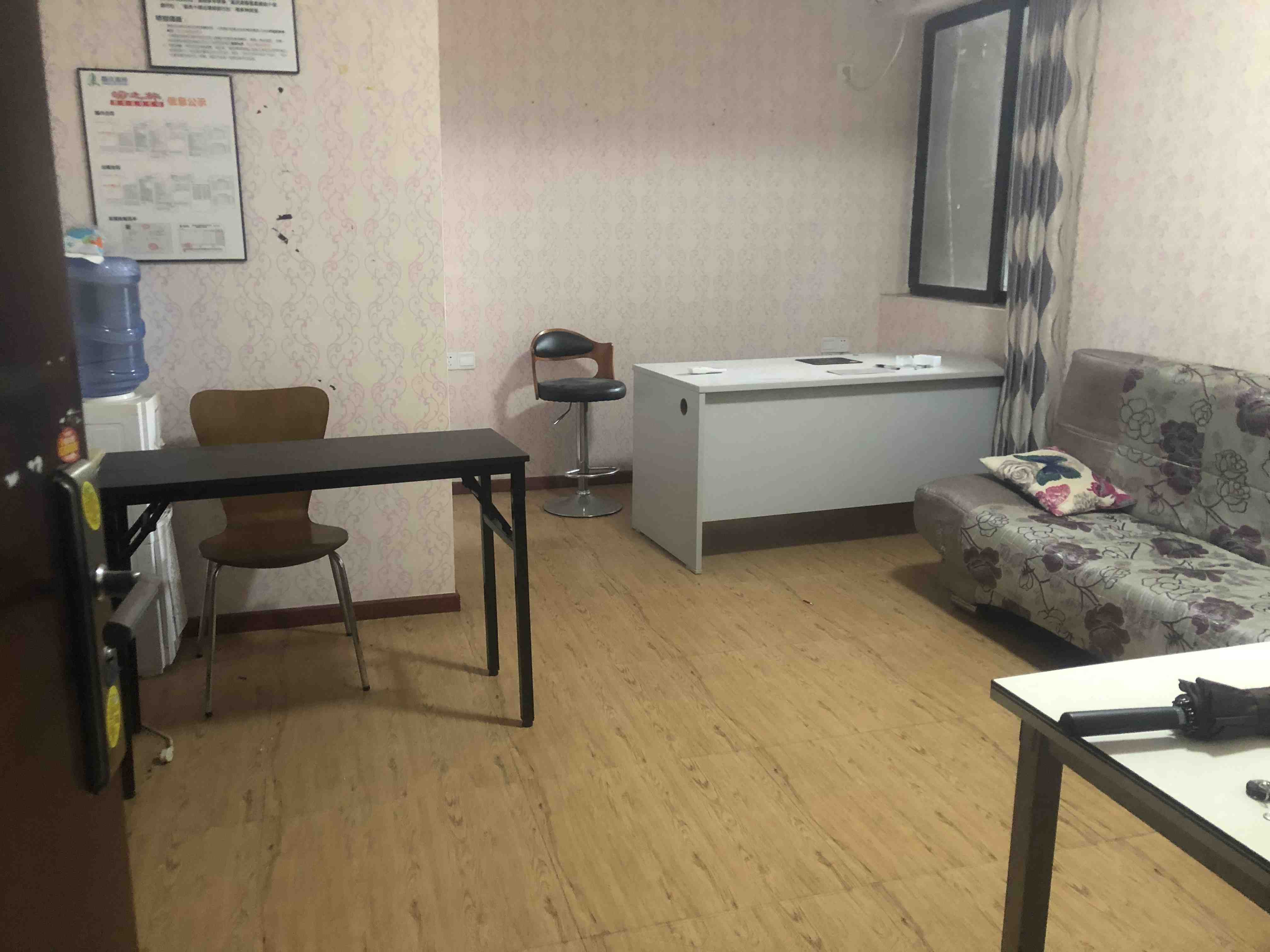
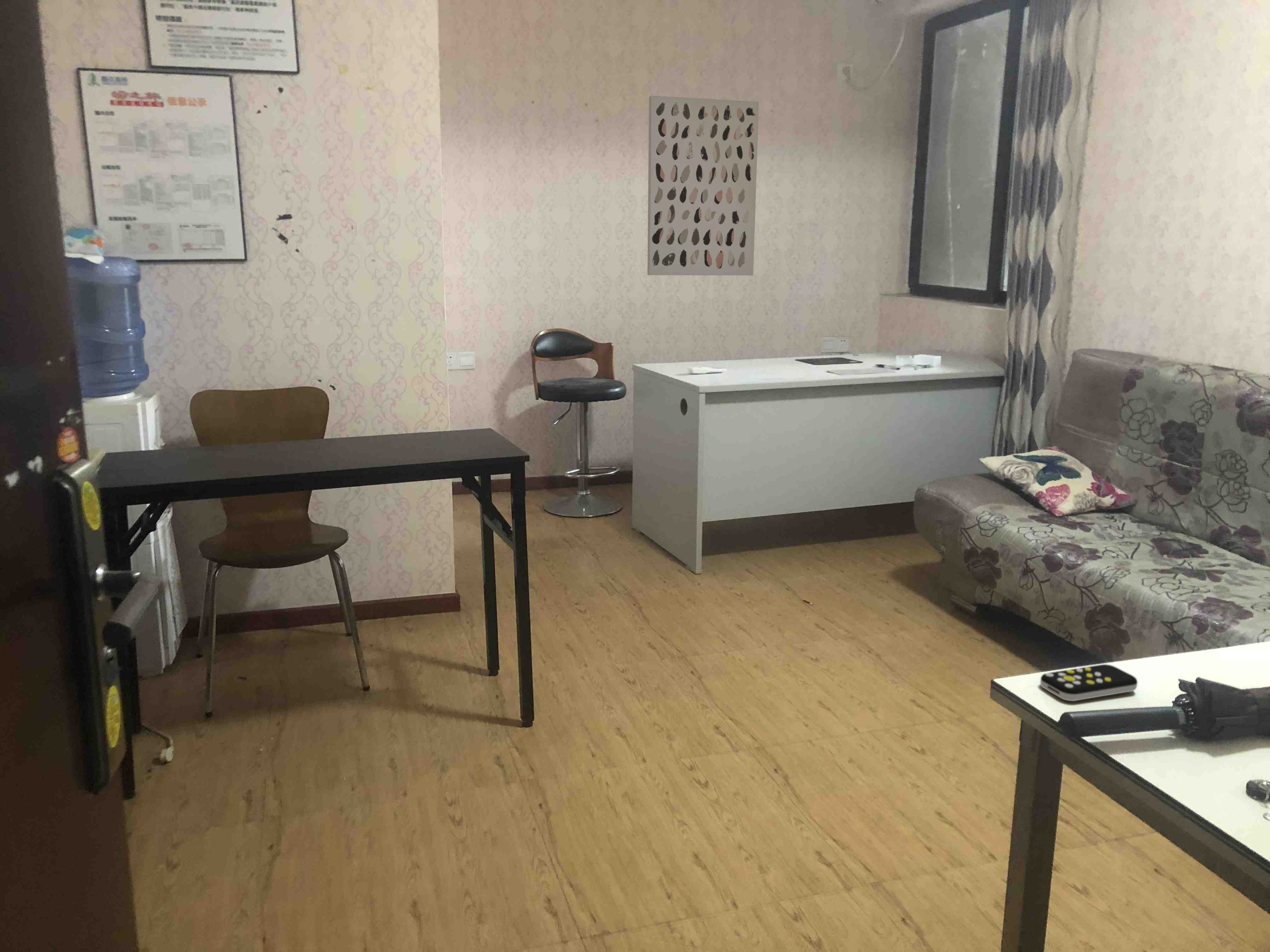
+ remote control (1089, 682)
+ wall art (703, 189)
